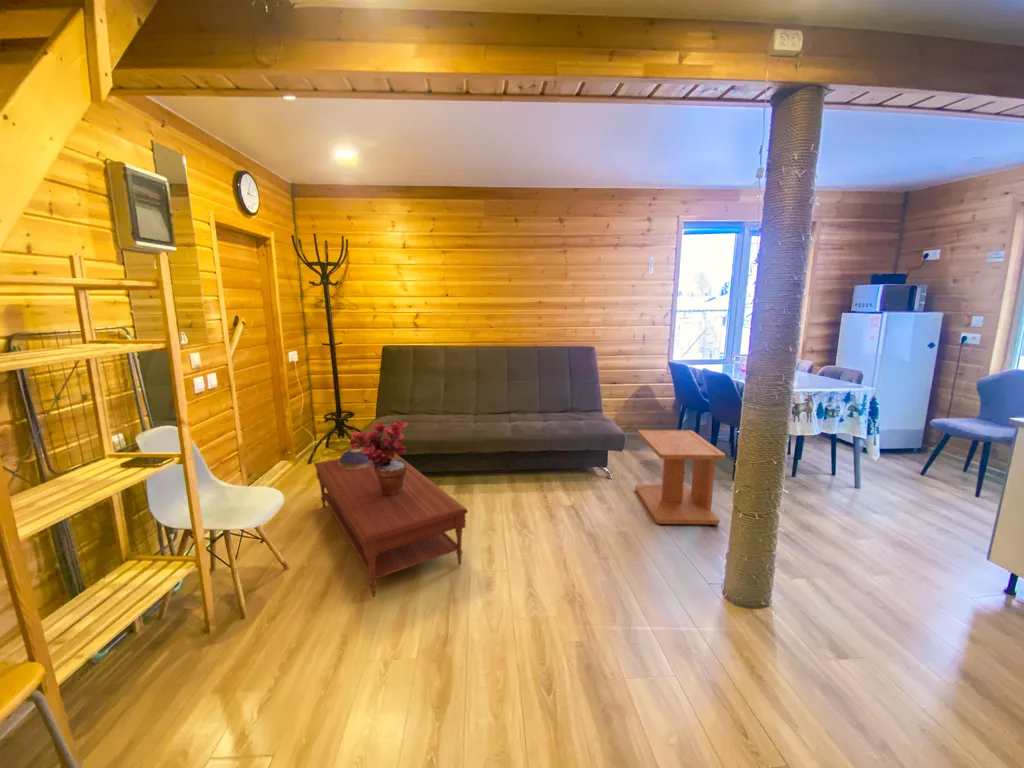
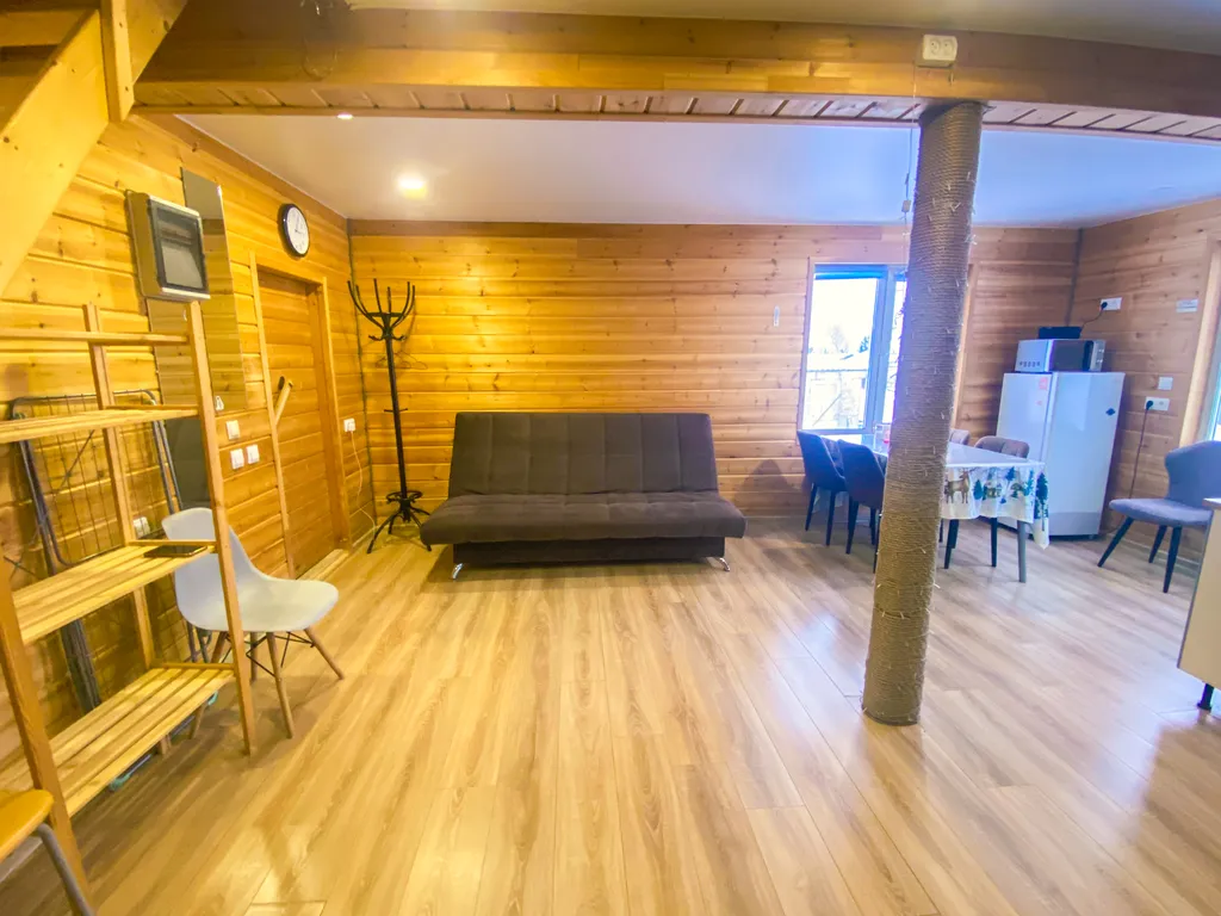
- side table (675, 474)
- potted plant (384, 458)
- coffee table (382, 507)
- decorative bowl (357, 455)
